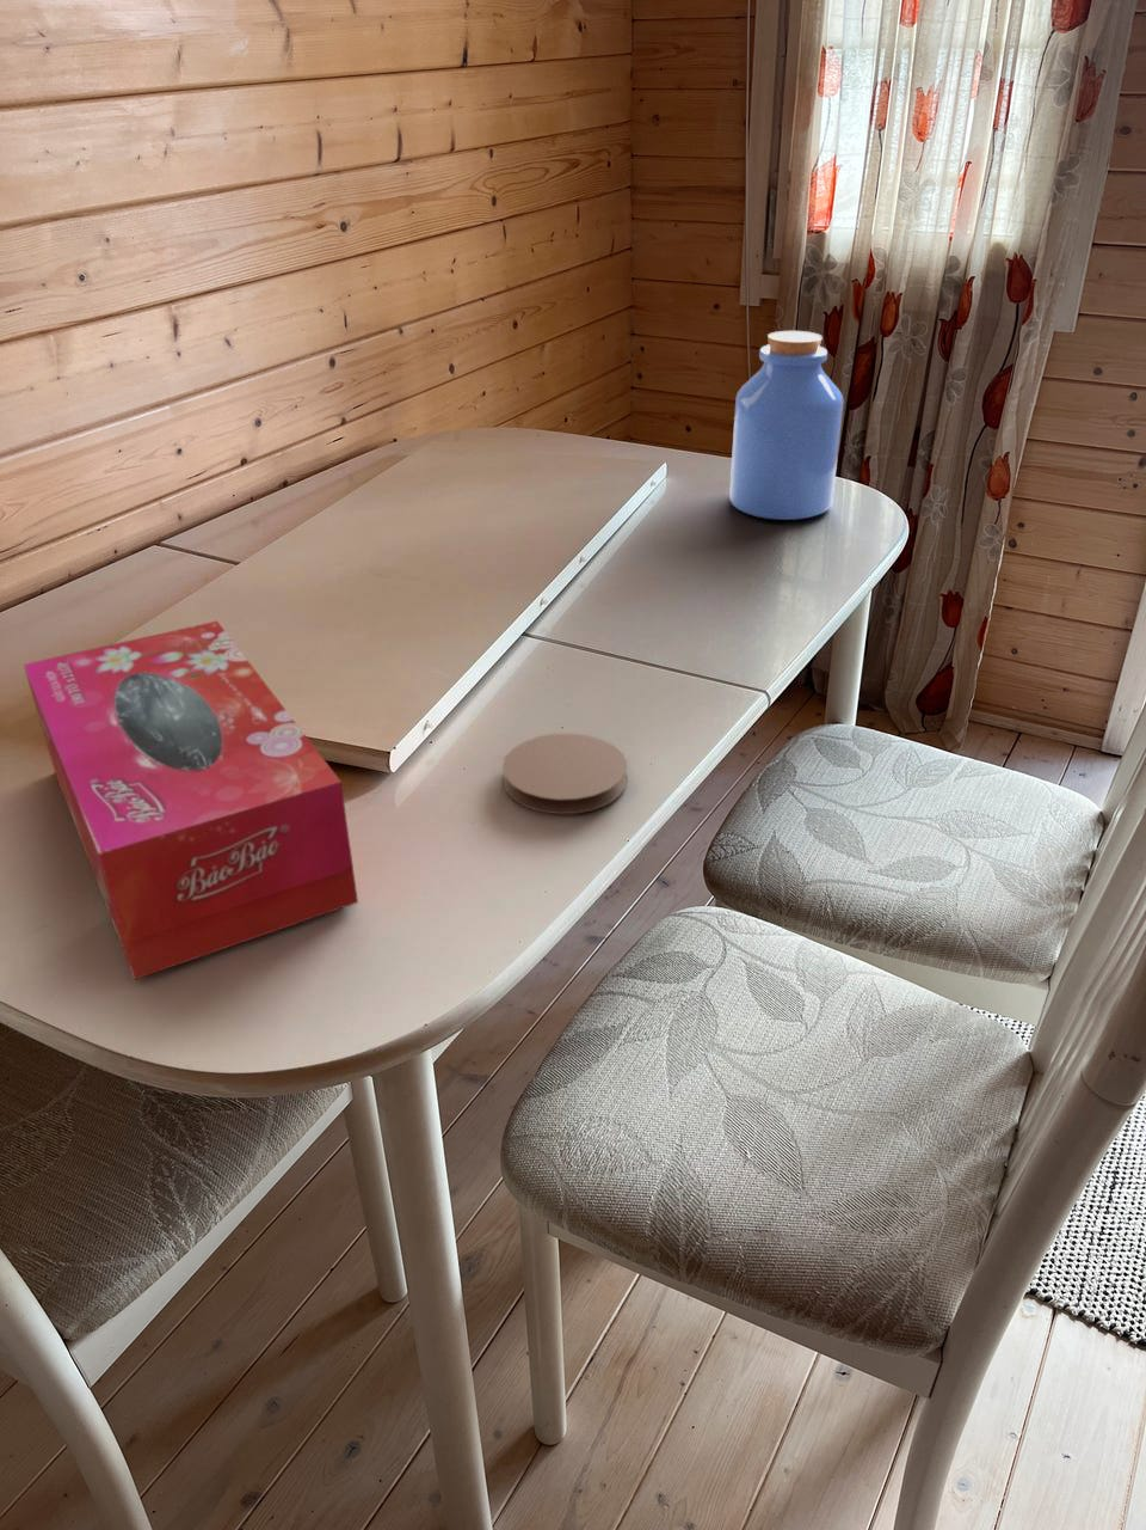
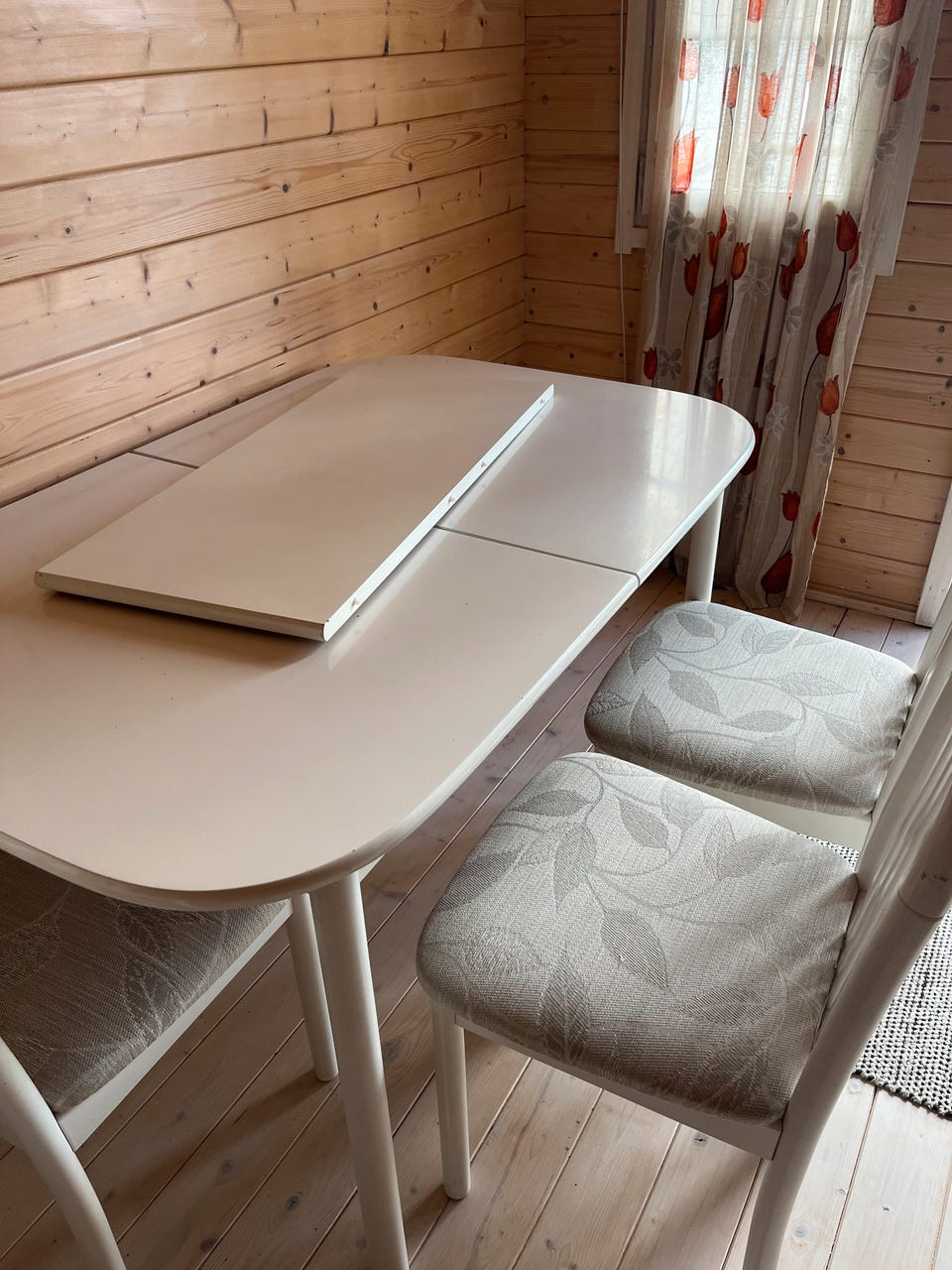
- coaster (565, 771)
- tissue box (181, 776)
- jar (787, 422)
